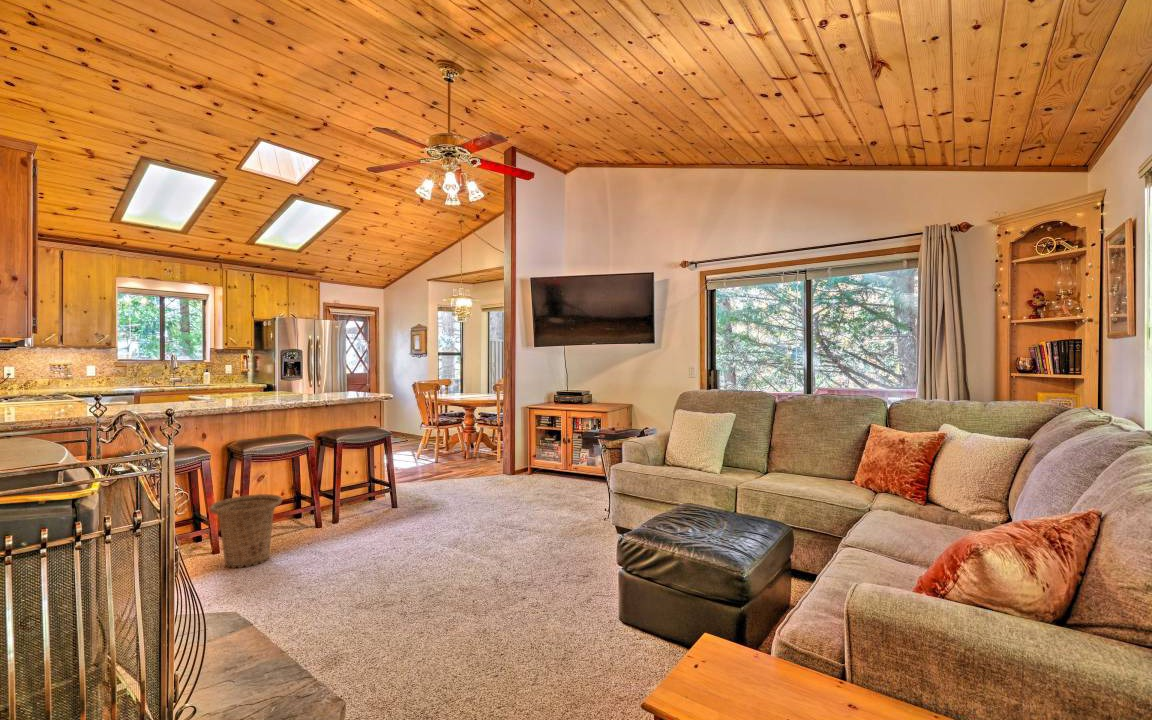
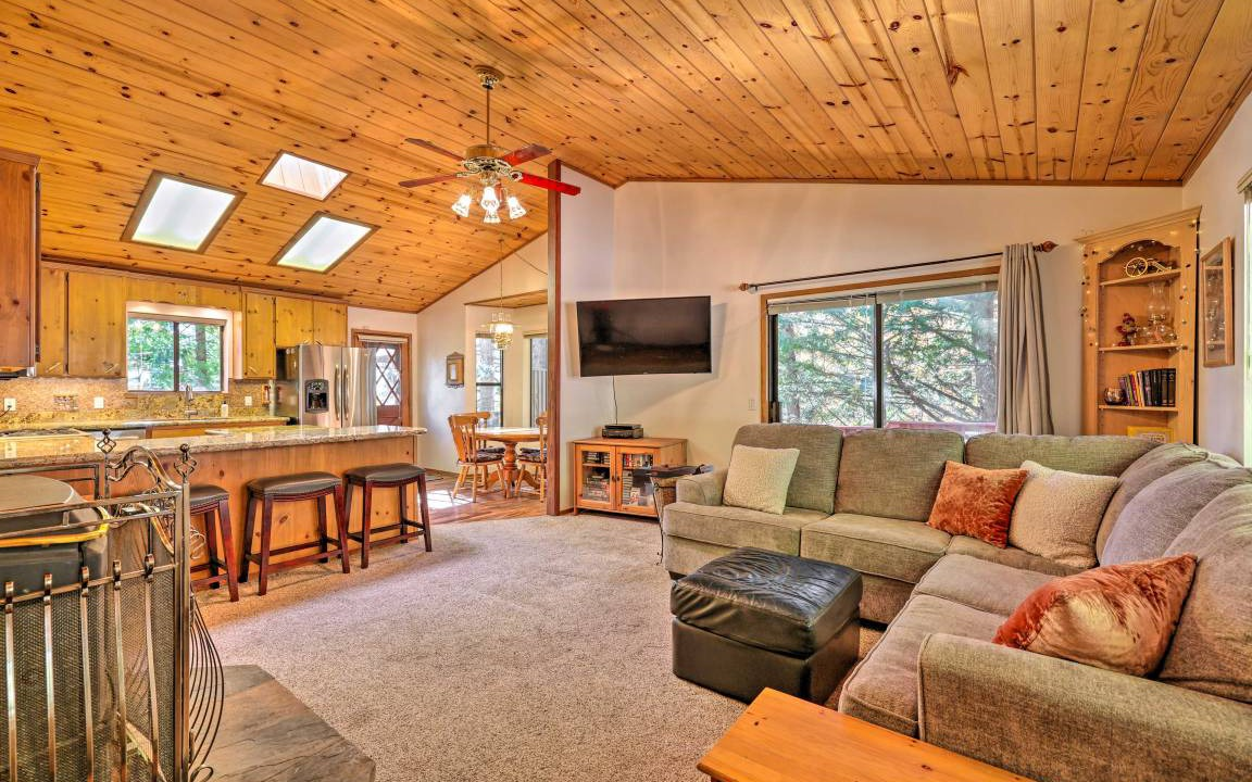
- basket (247, 531)
